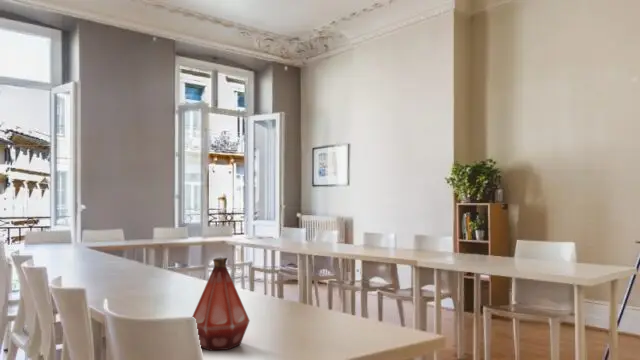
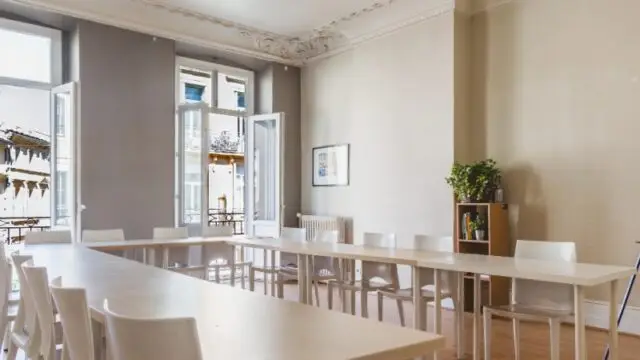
- bottle (221, 300)
